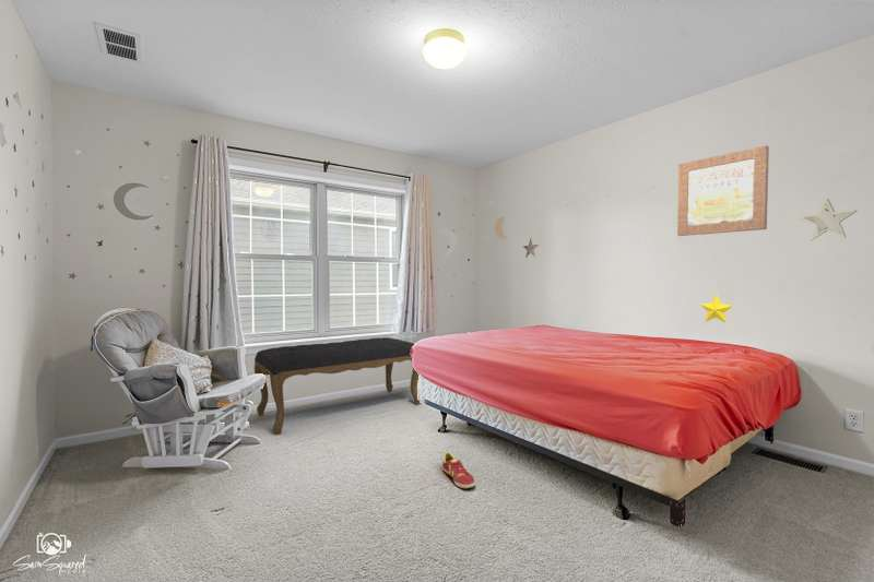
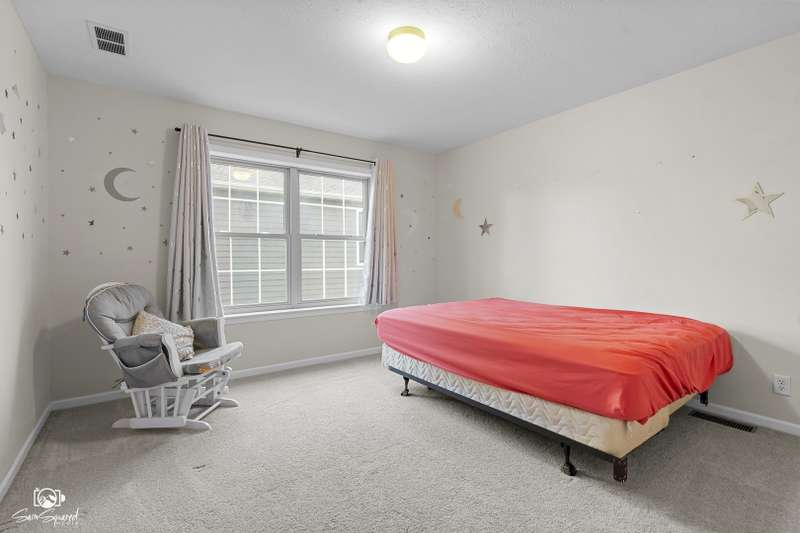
- shoe (458, 470)
- wall art (719, 194)
- decorative star (716, 308)
- bench (342, 371)
